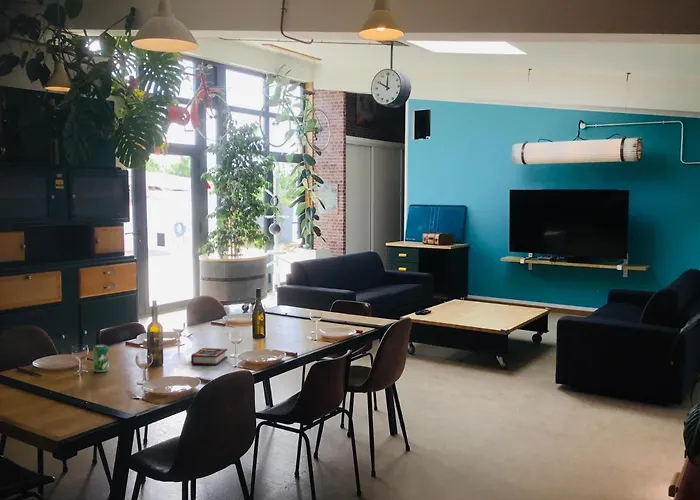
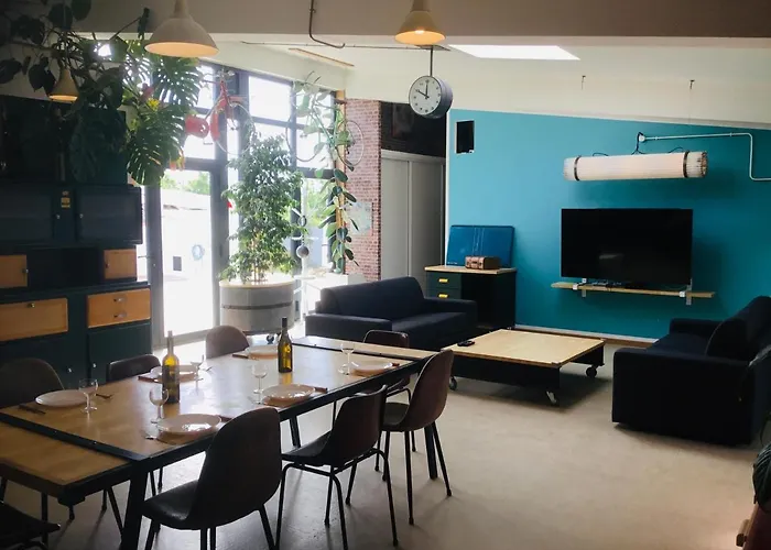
- beverage can (101, 358)
- book (209, 355)
